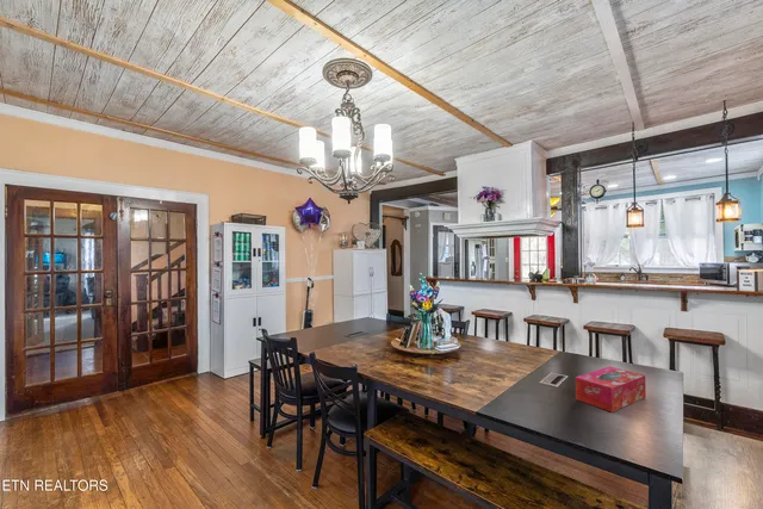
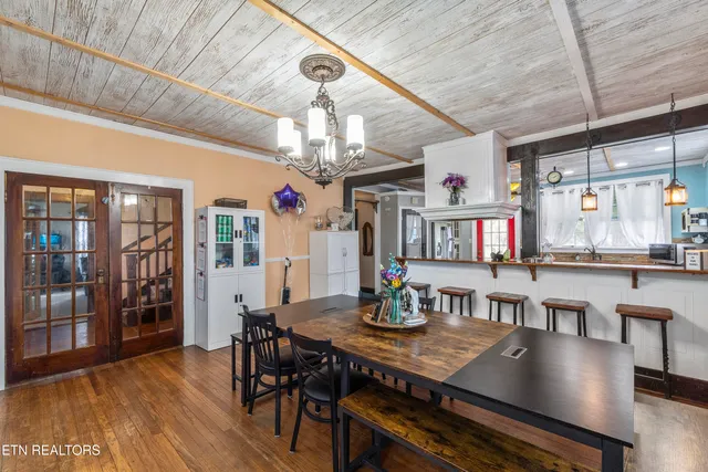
- tissue box (610, 386)
